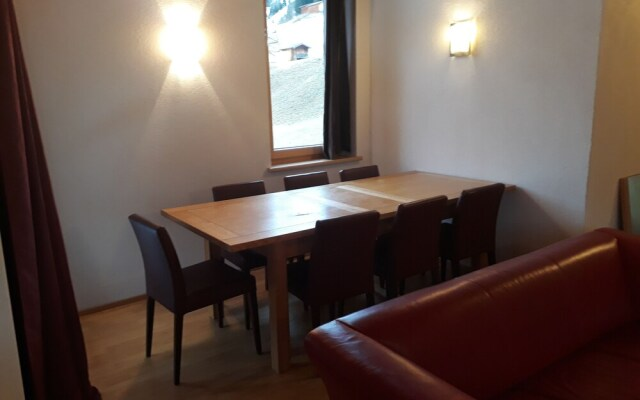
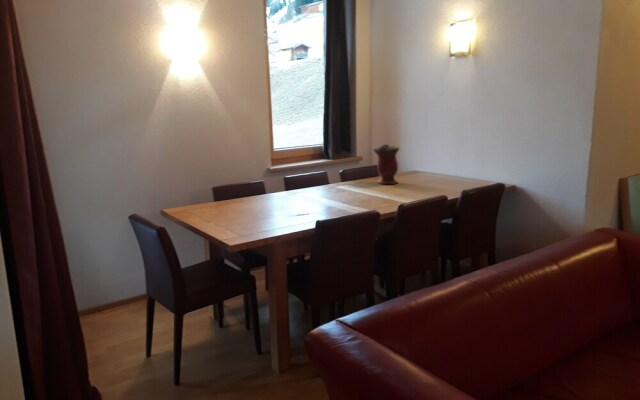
+ vase (386, 163)
